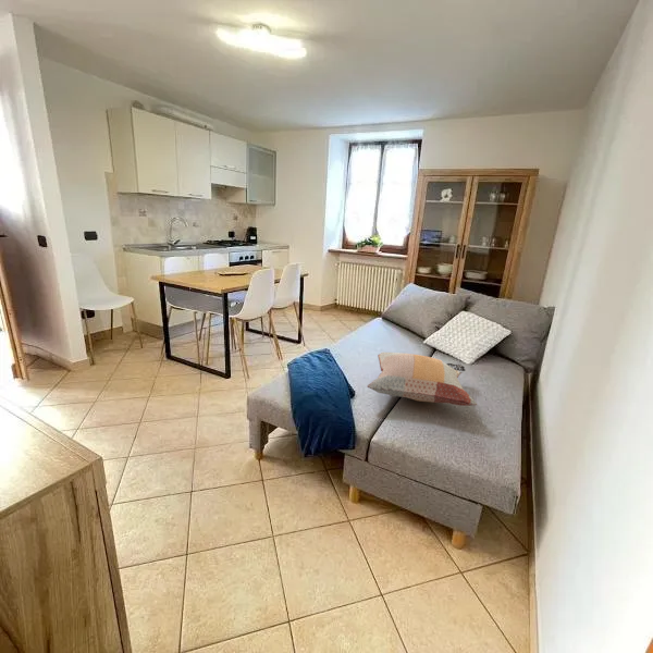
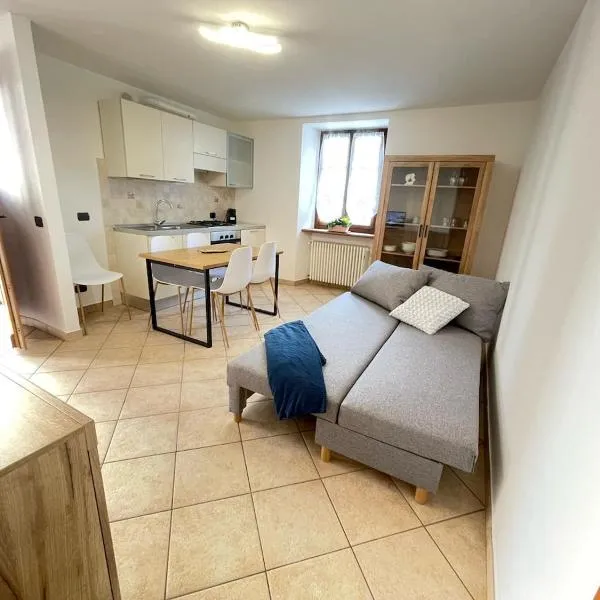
- decorative pillow (420, 375)
